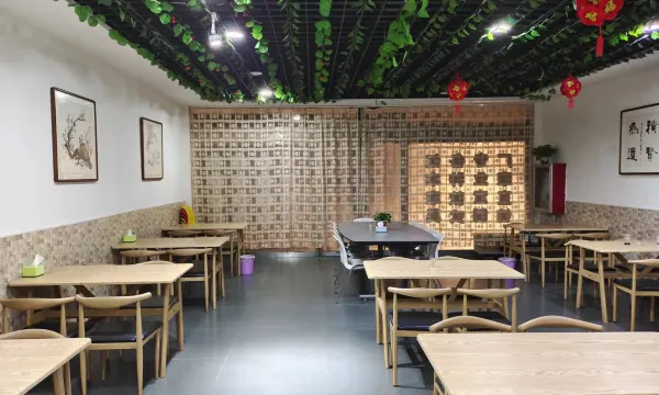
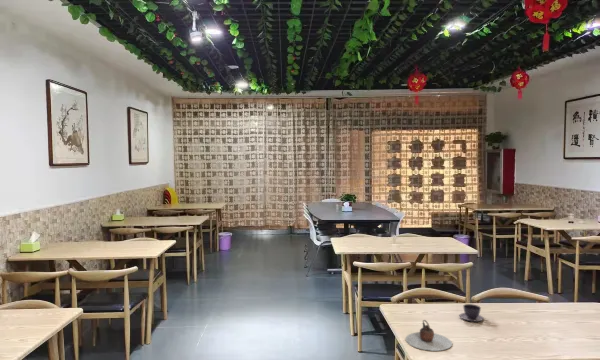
+ teacup (471, 312)
+ teapot (428, 331)
